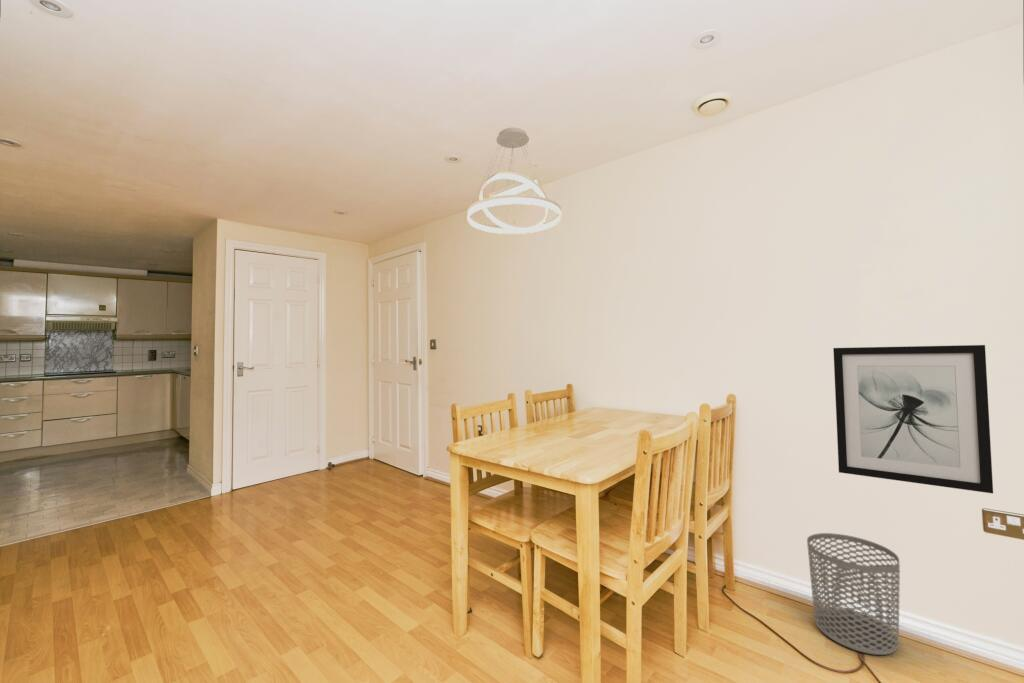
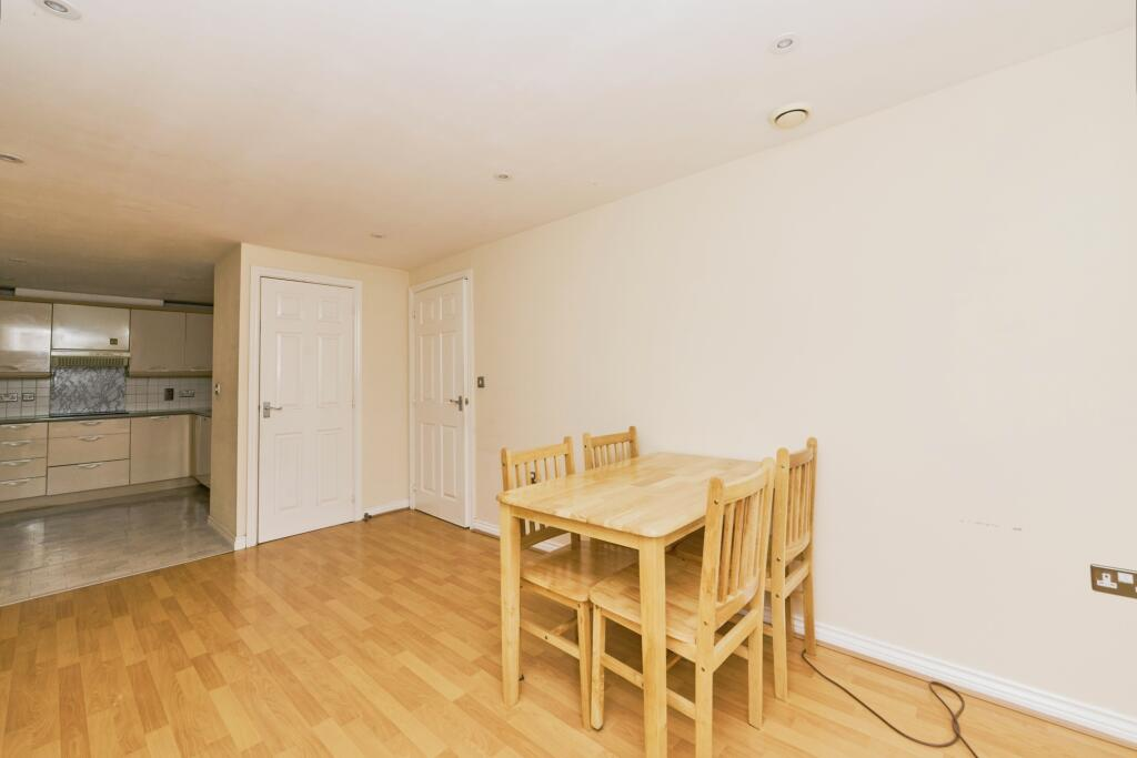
- waste bin (852, 590)
- wall art (905, 413)
- pendant light (513, 180)
